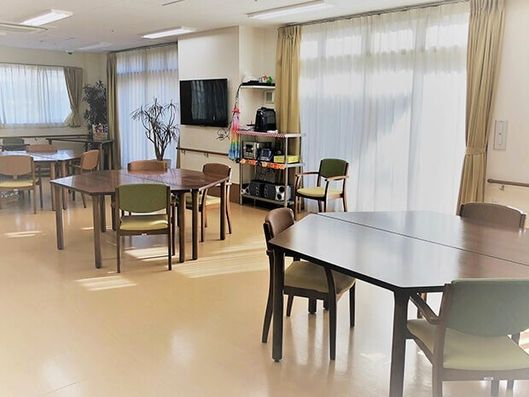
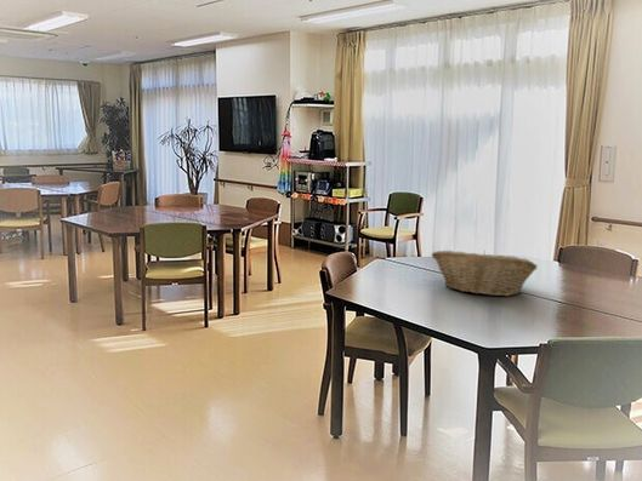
+ fruit basket (482, 268)
